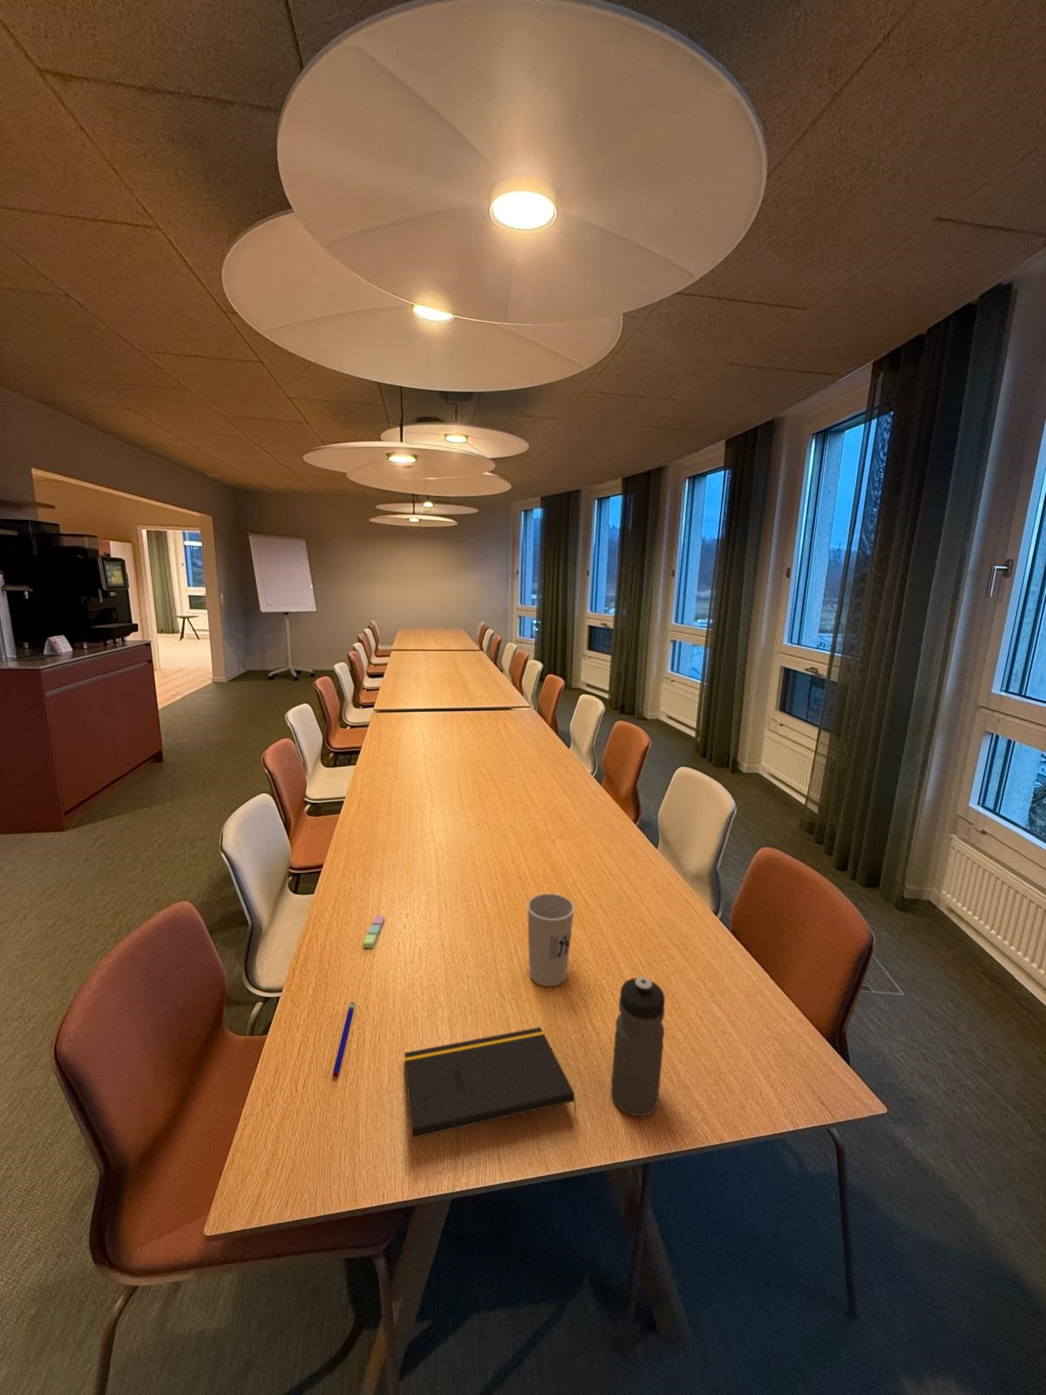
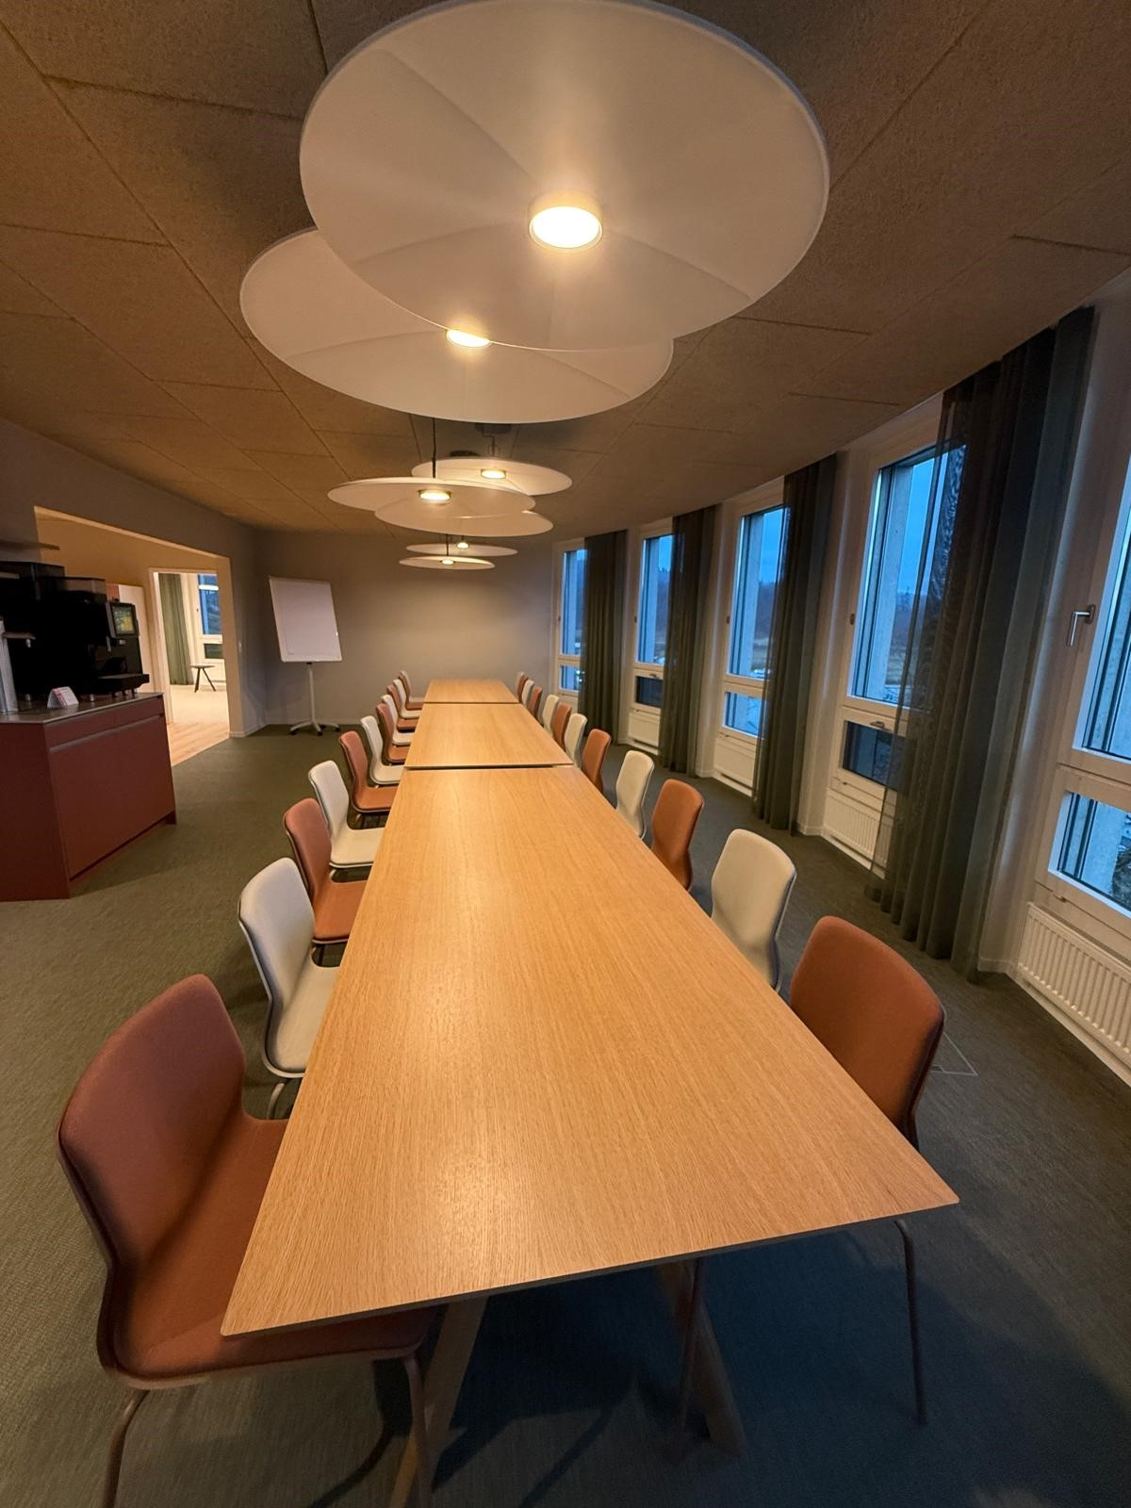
- notepad (483, 1075)
- sticky notes (374, 930)
- pen (344, 1036)
- water bottle (638, 1040)
- cup (549, 940)
